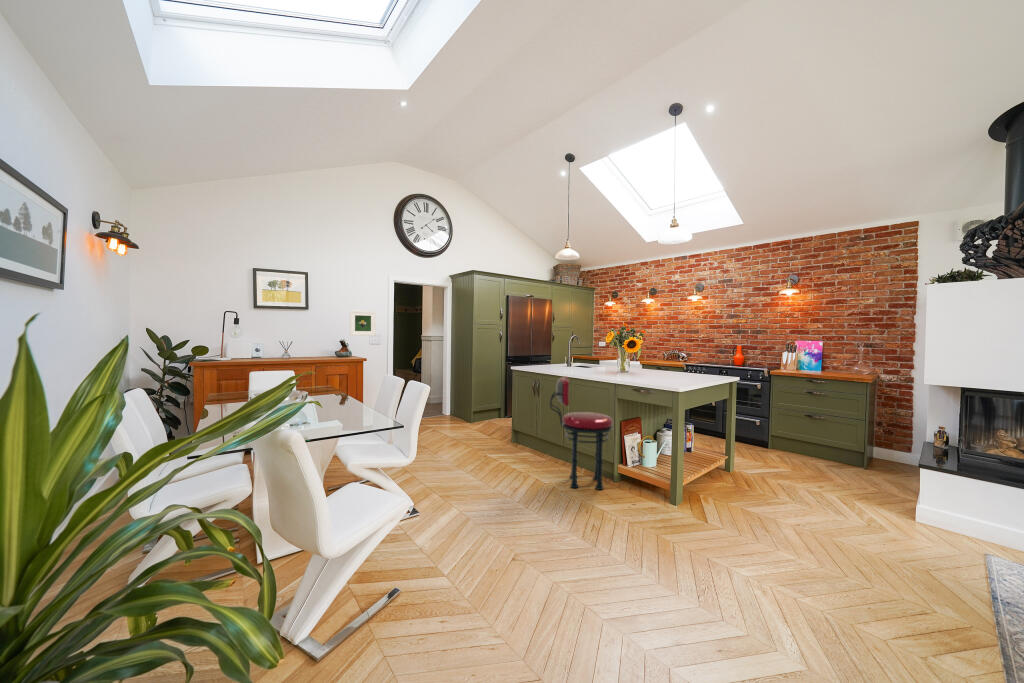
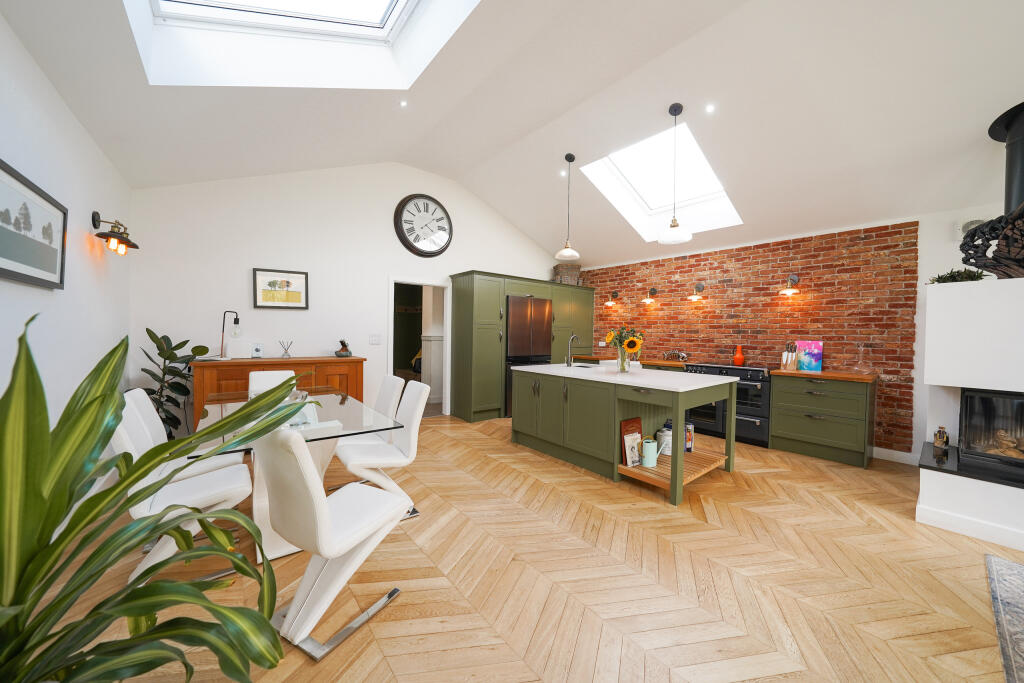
- stool (580, 430)
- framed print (362, 323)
